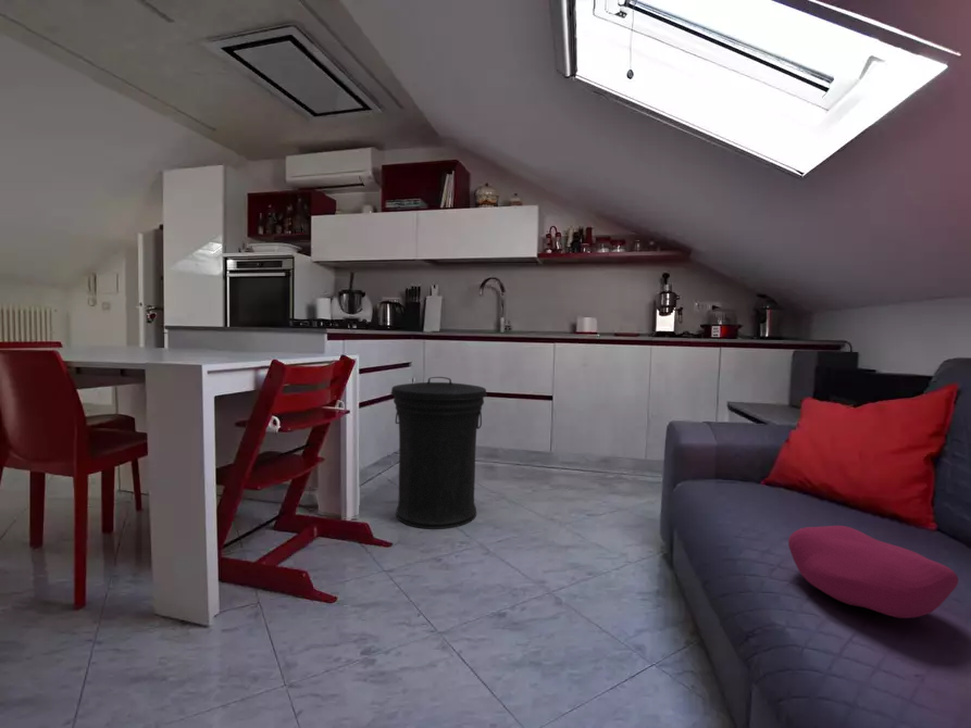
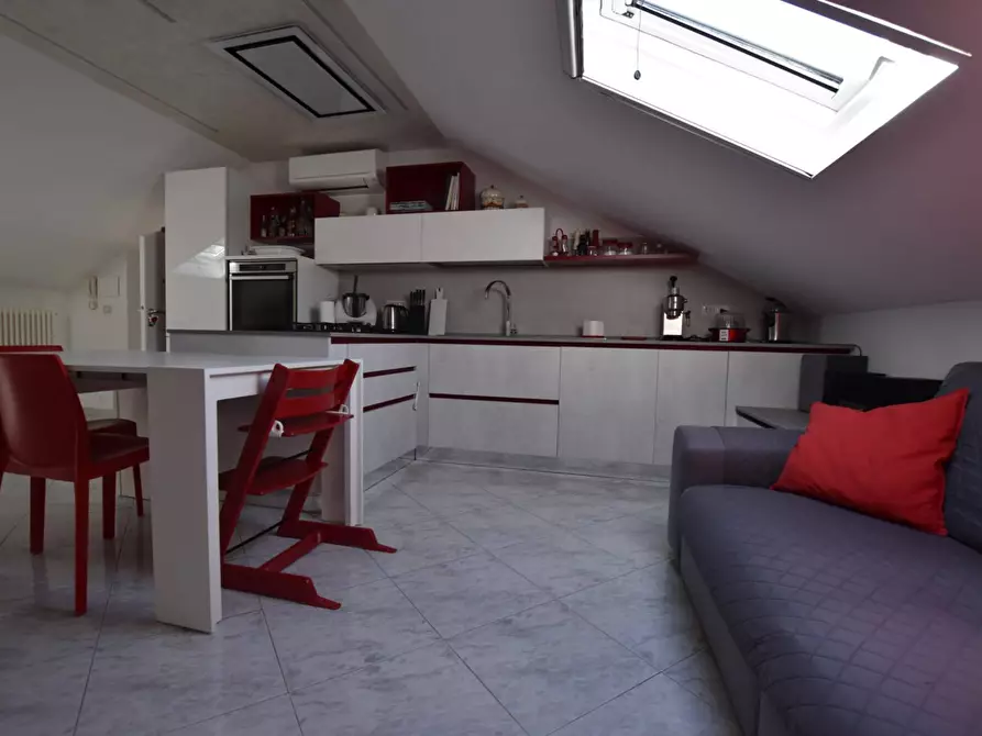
- trash can (437, 445)
- cushion (868, 569)
